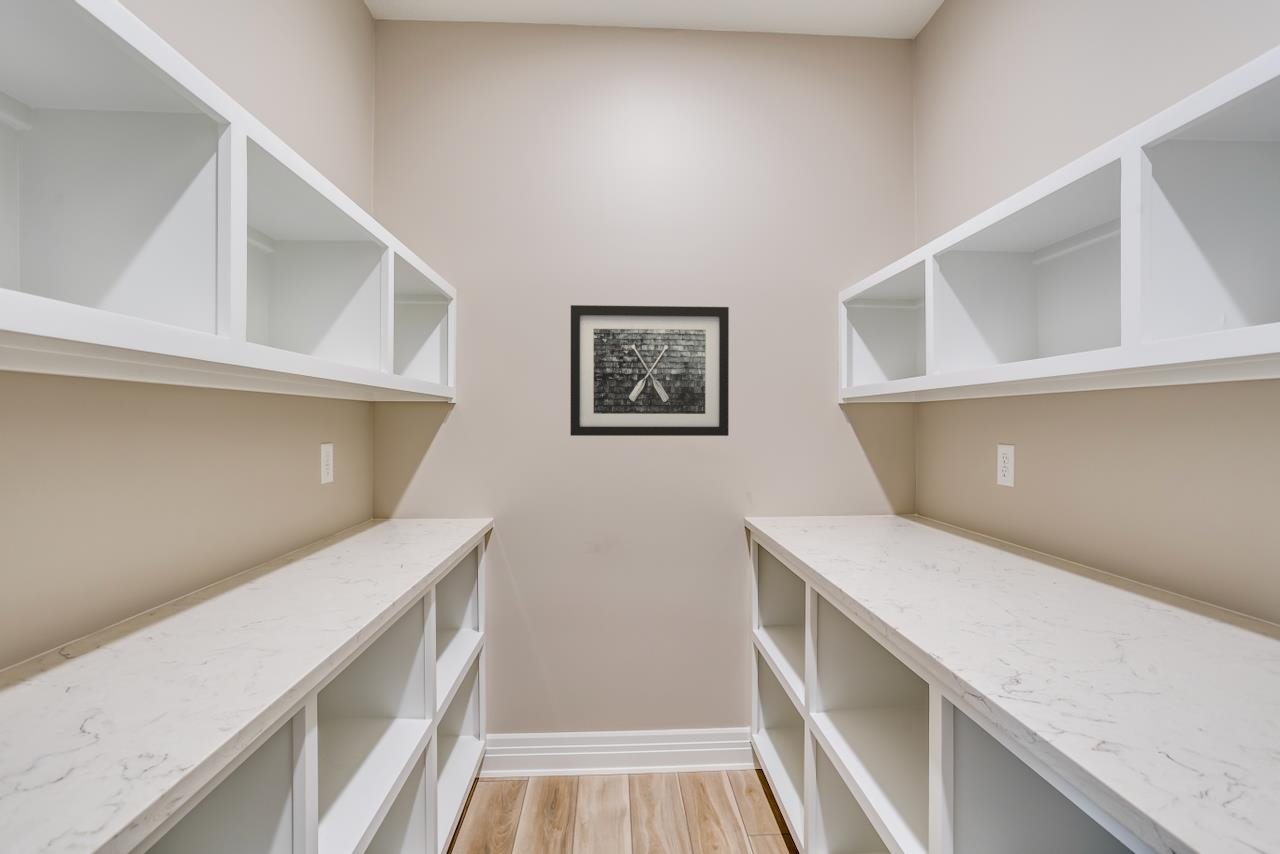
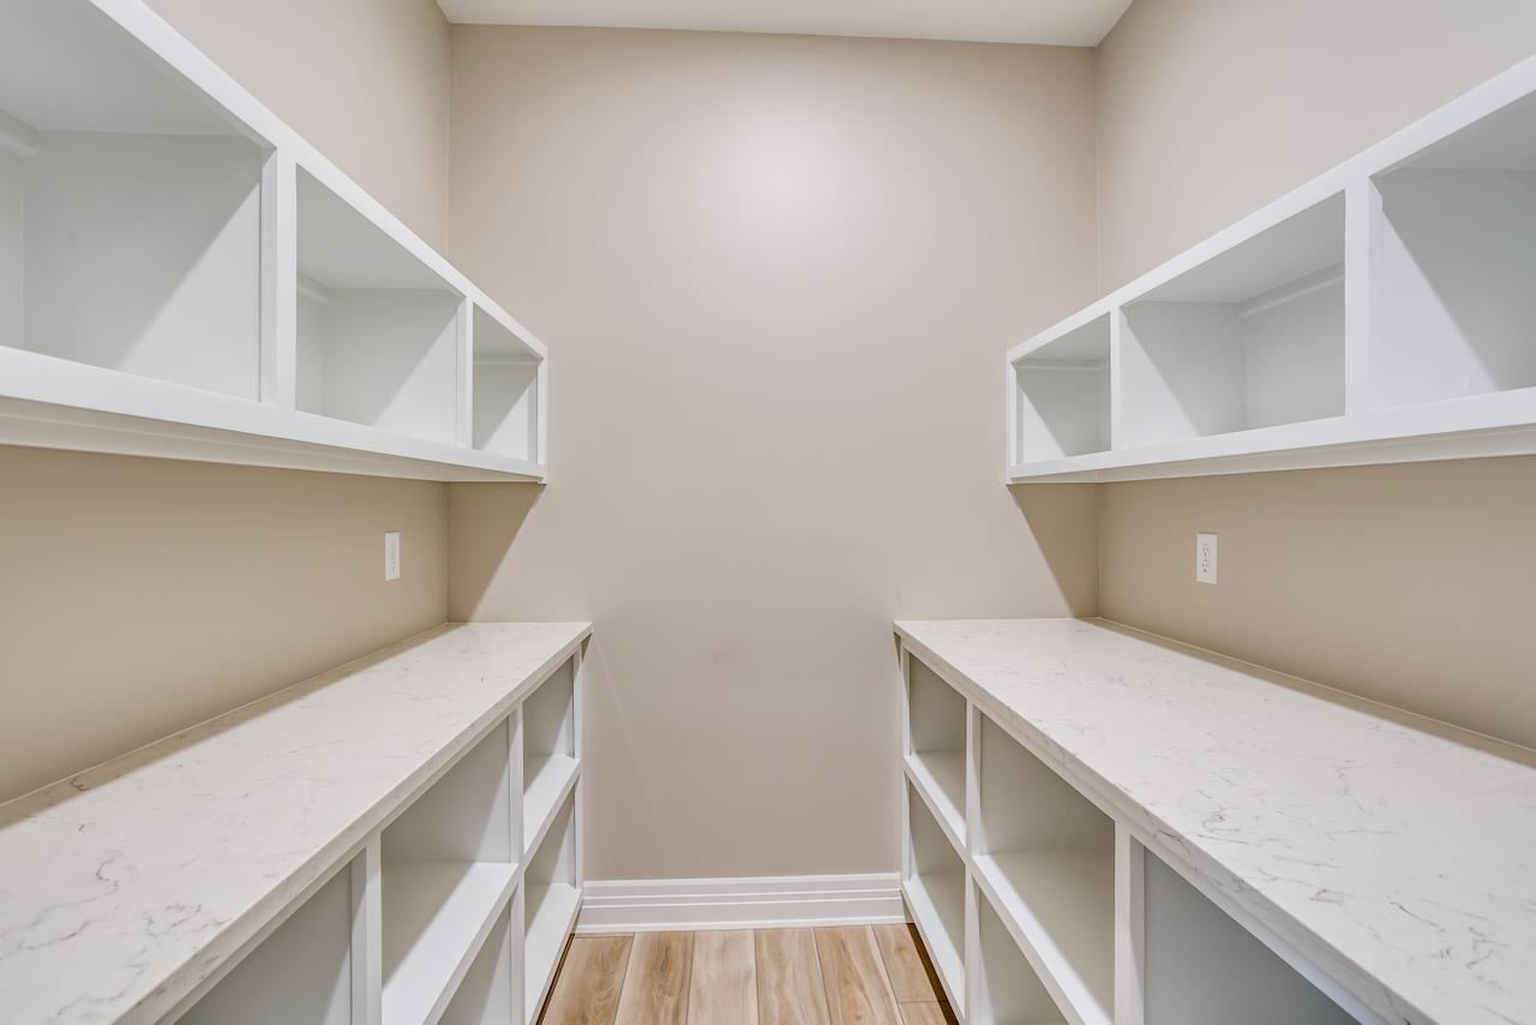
- wall art (649, 371)
